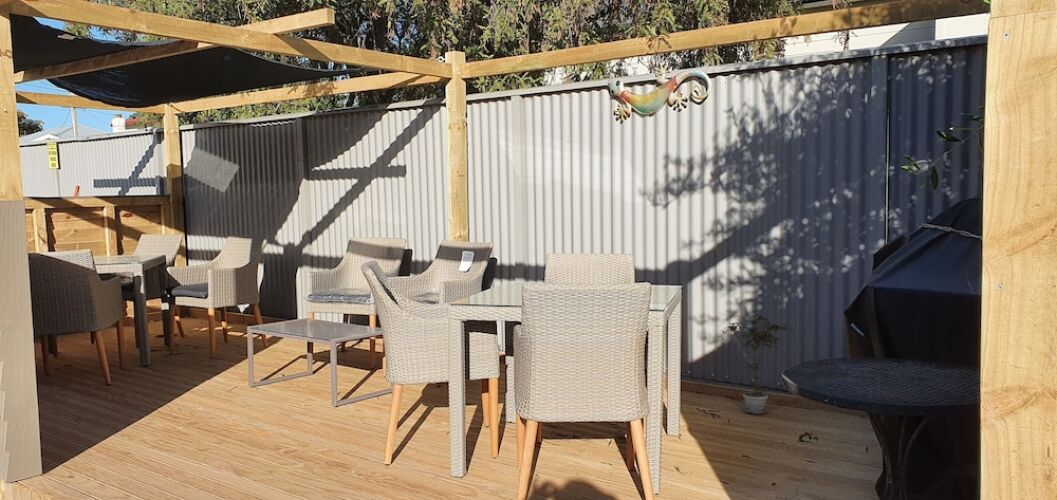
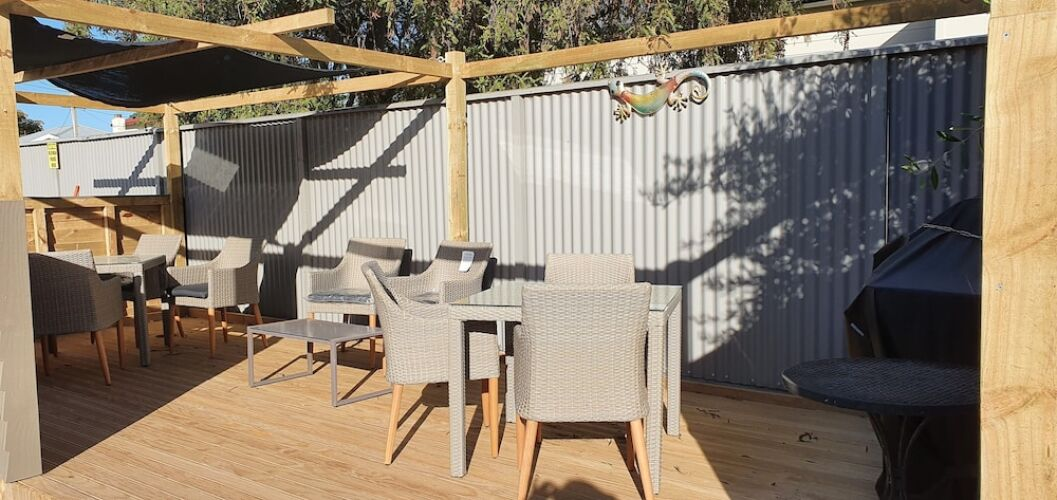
- potted plant (757, 362)
